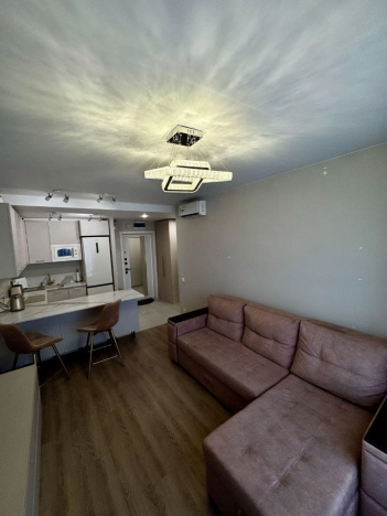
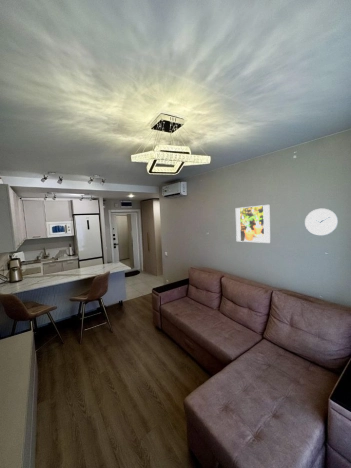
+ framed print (251, 224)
+ wall clock (320, 222)
